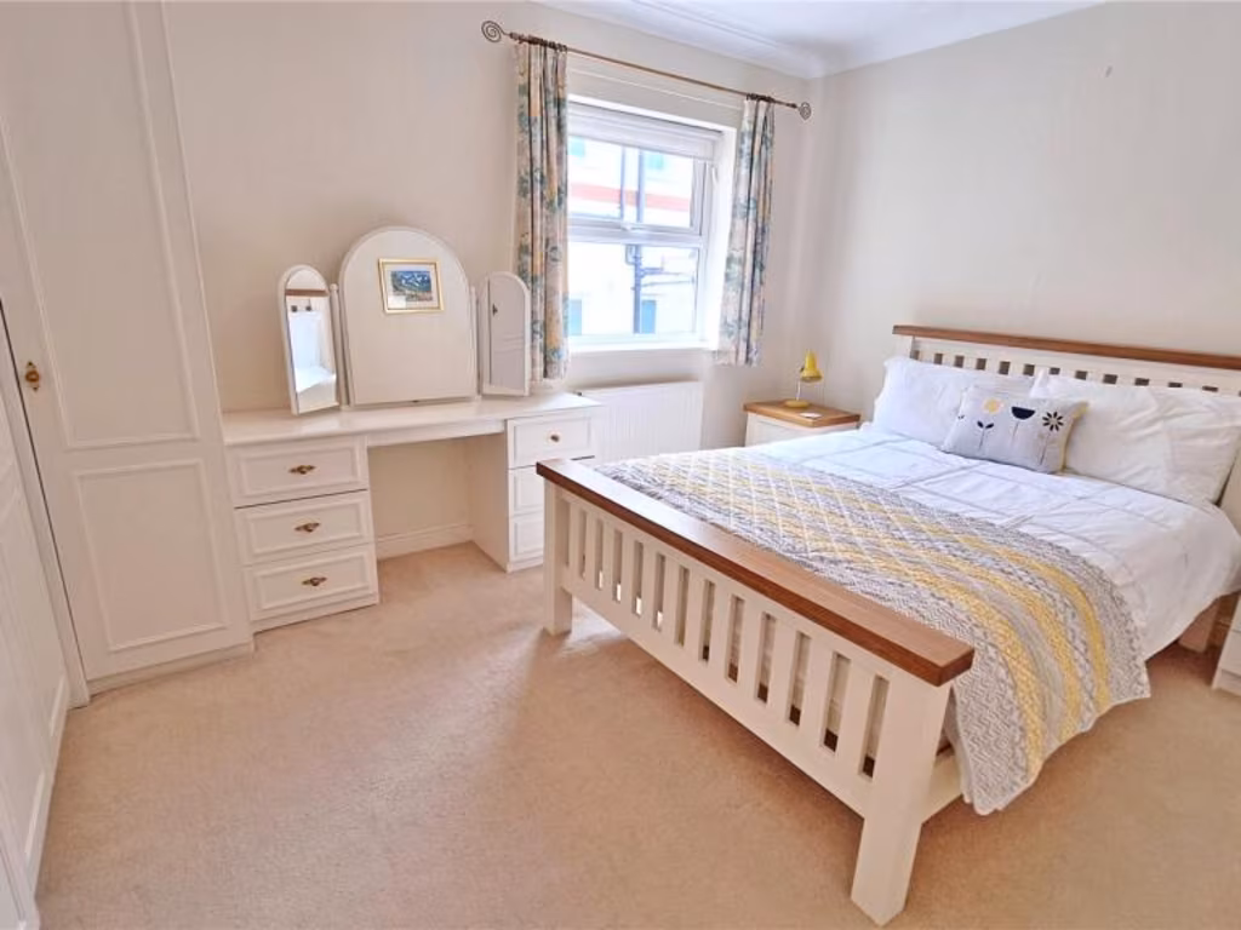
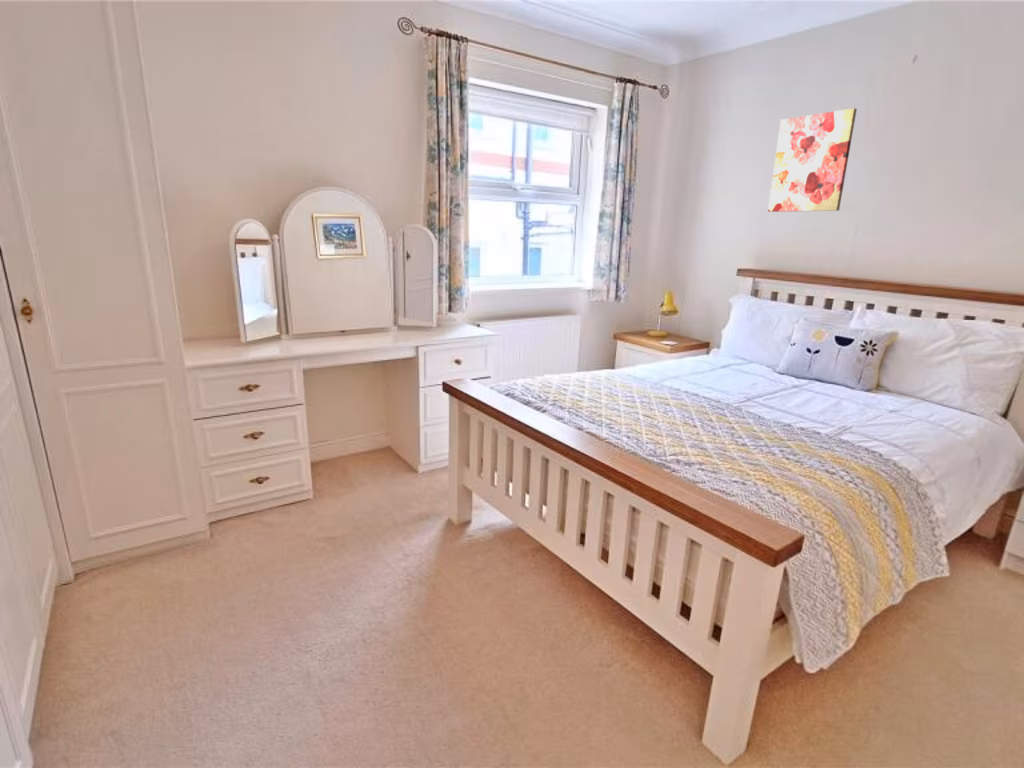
+ wall art (809, 163)
